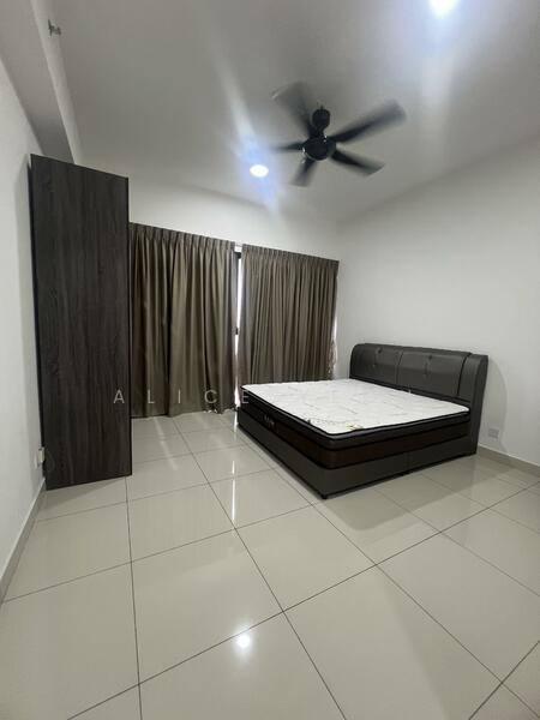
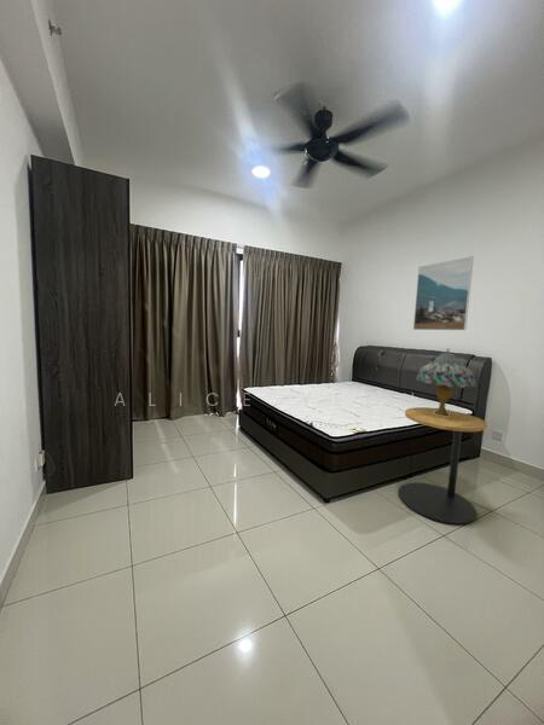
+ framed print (440, 296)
+ table lamp (445, 379)
+ side table (451, 459)
